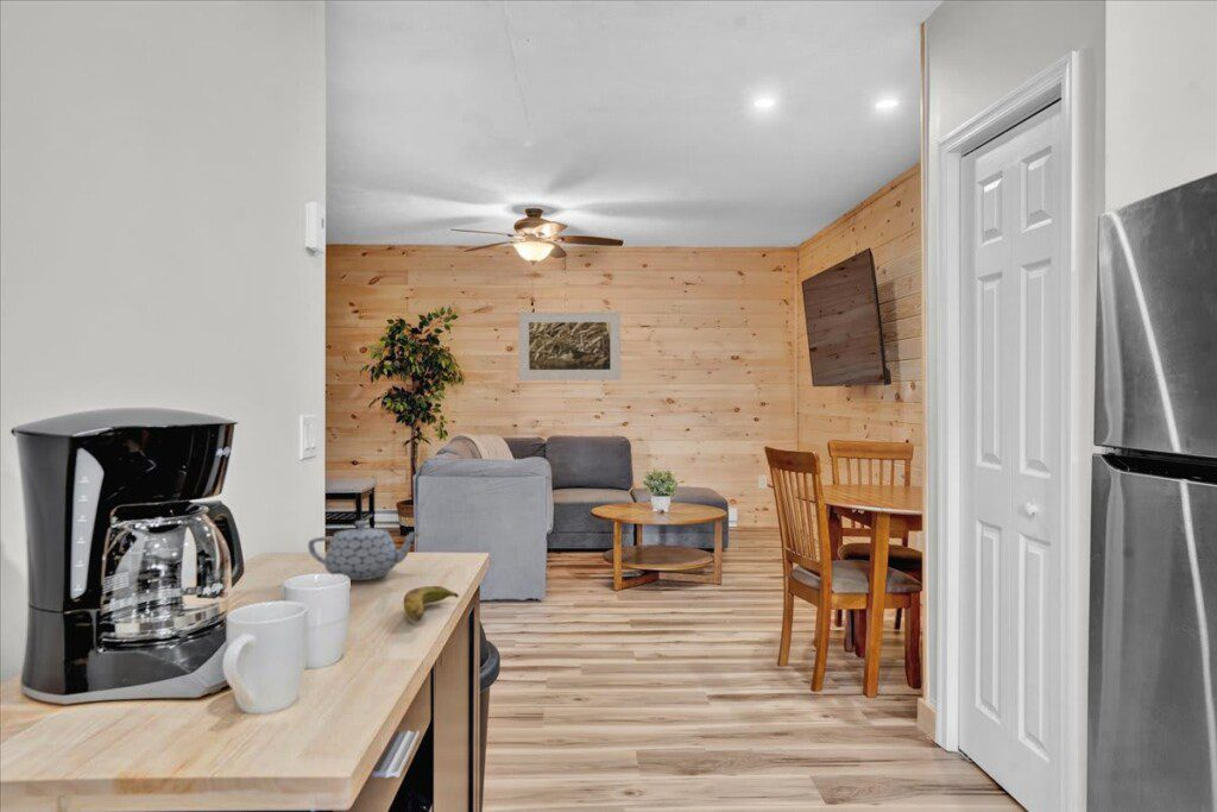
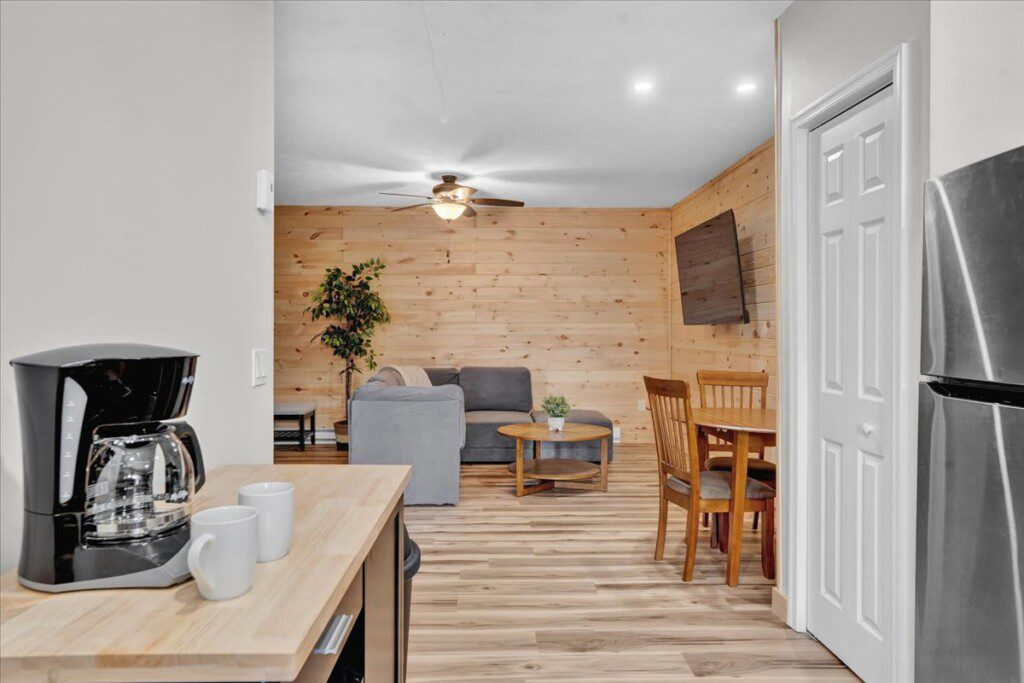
- teapot (365, 548)
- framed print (569, 346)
- banana (427, 602)
